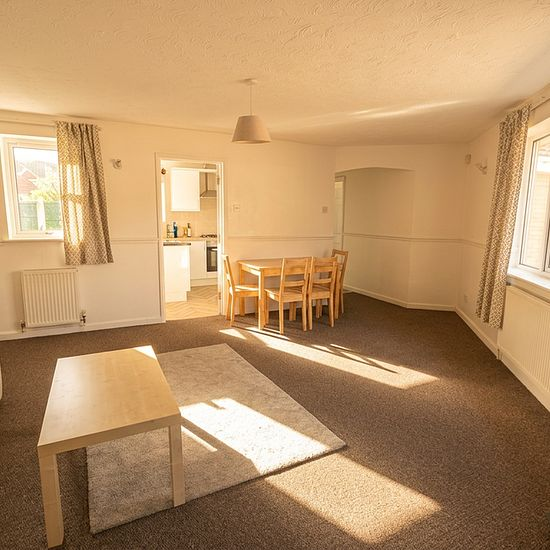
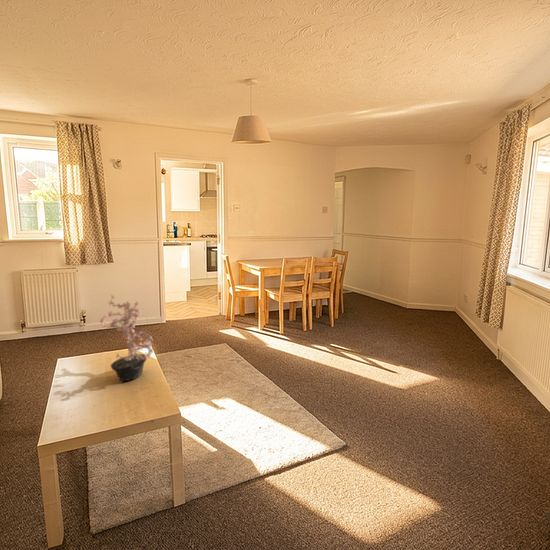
+ potted plant (127, 342)
